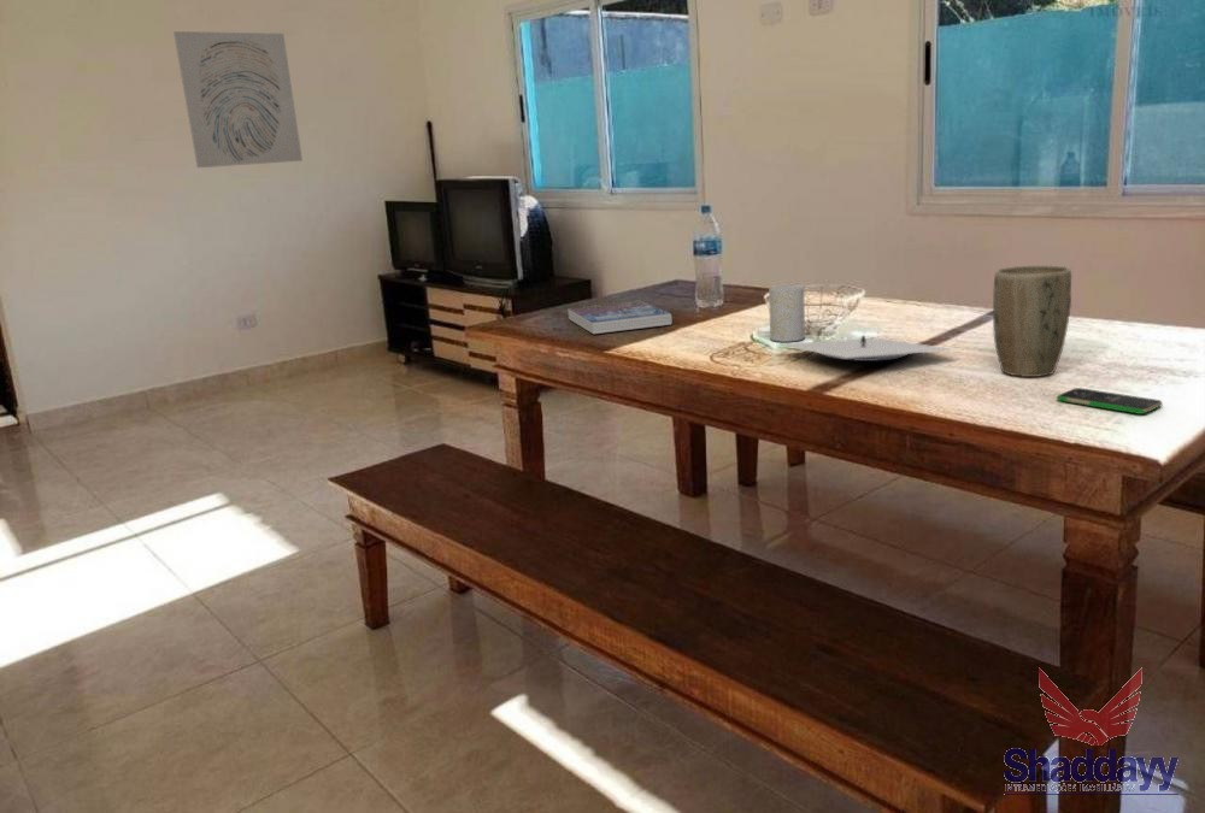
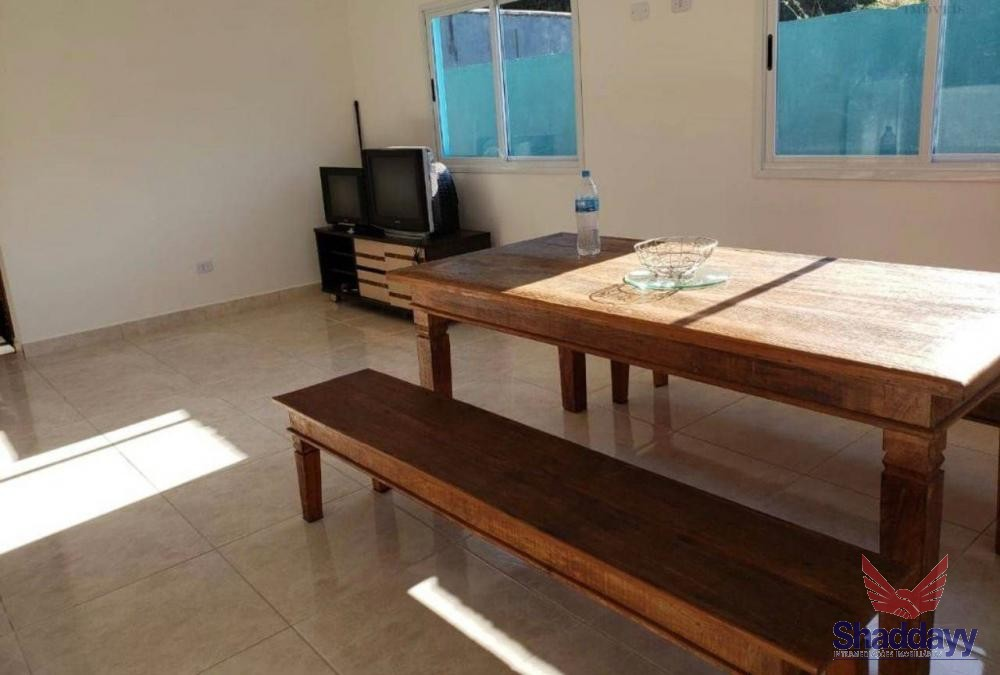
- plate (863, 347)
- smartphone (1107, 400)
- wall art (241, 99)
- plant pot (1030, 320)
- book (618, 316)
- cup (787, 313)
